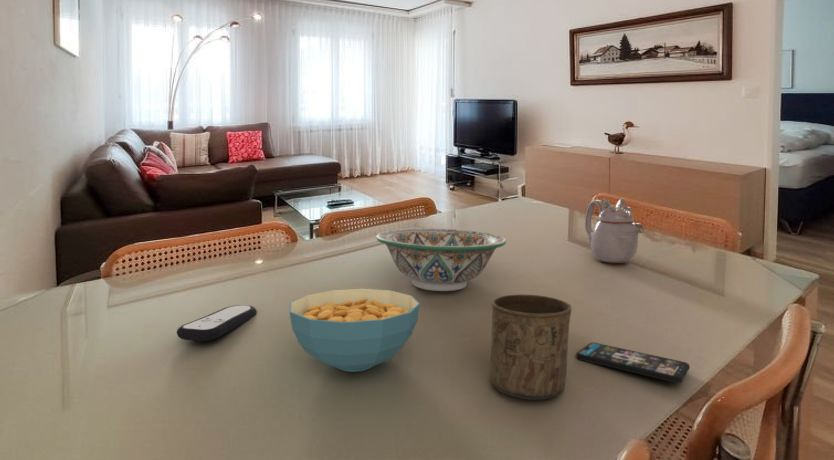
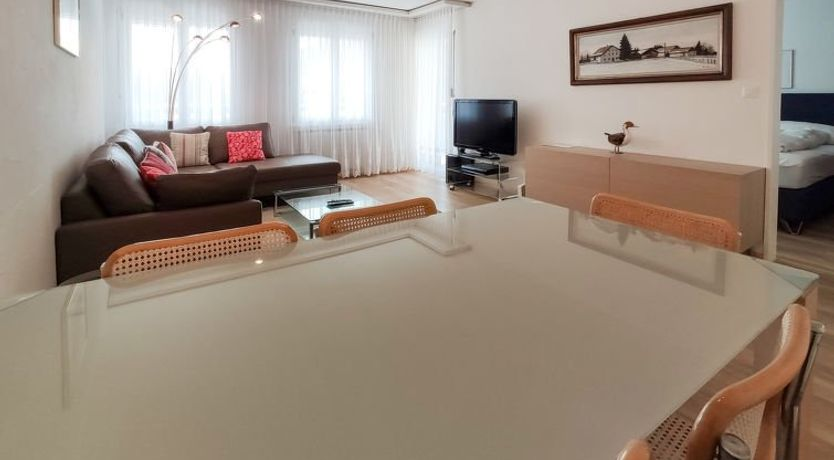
- teapot (611, 229)
- smartphone (630, 360)
- decorative bowl (440, 260)
- cereal bowl (355, 333)
- cup (529, 344)
- remote control (221, 321)
